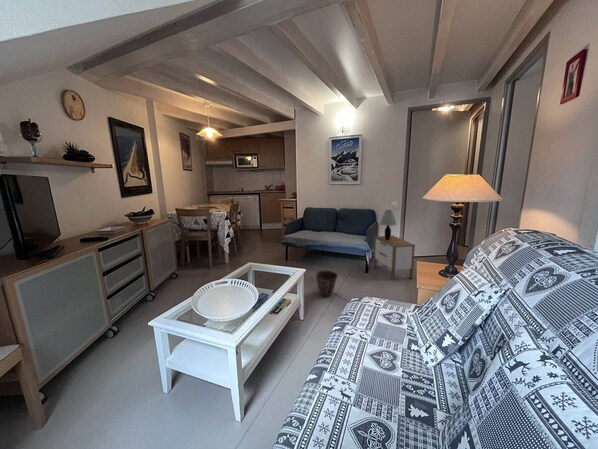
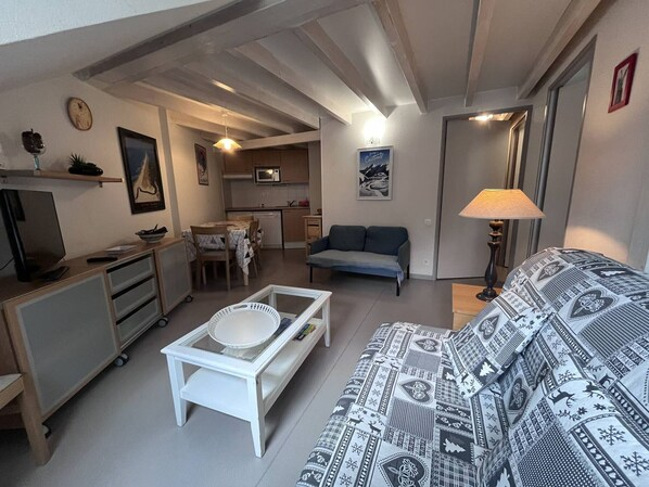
- nightstand (392, 256)
- table lamp (388, 224)
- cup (326, 284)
